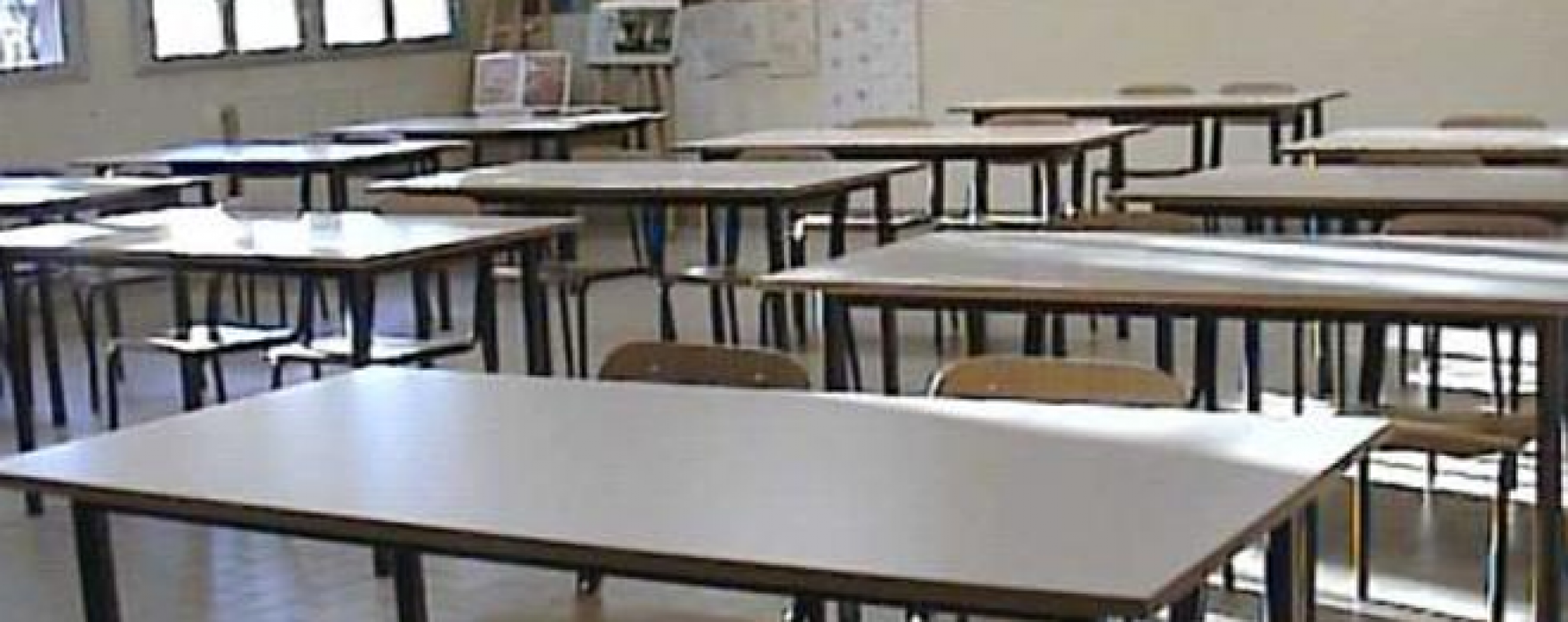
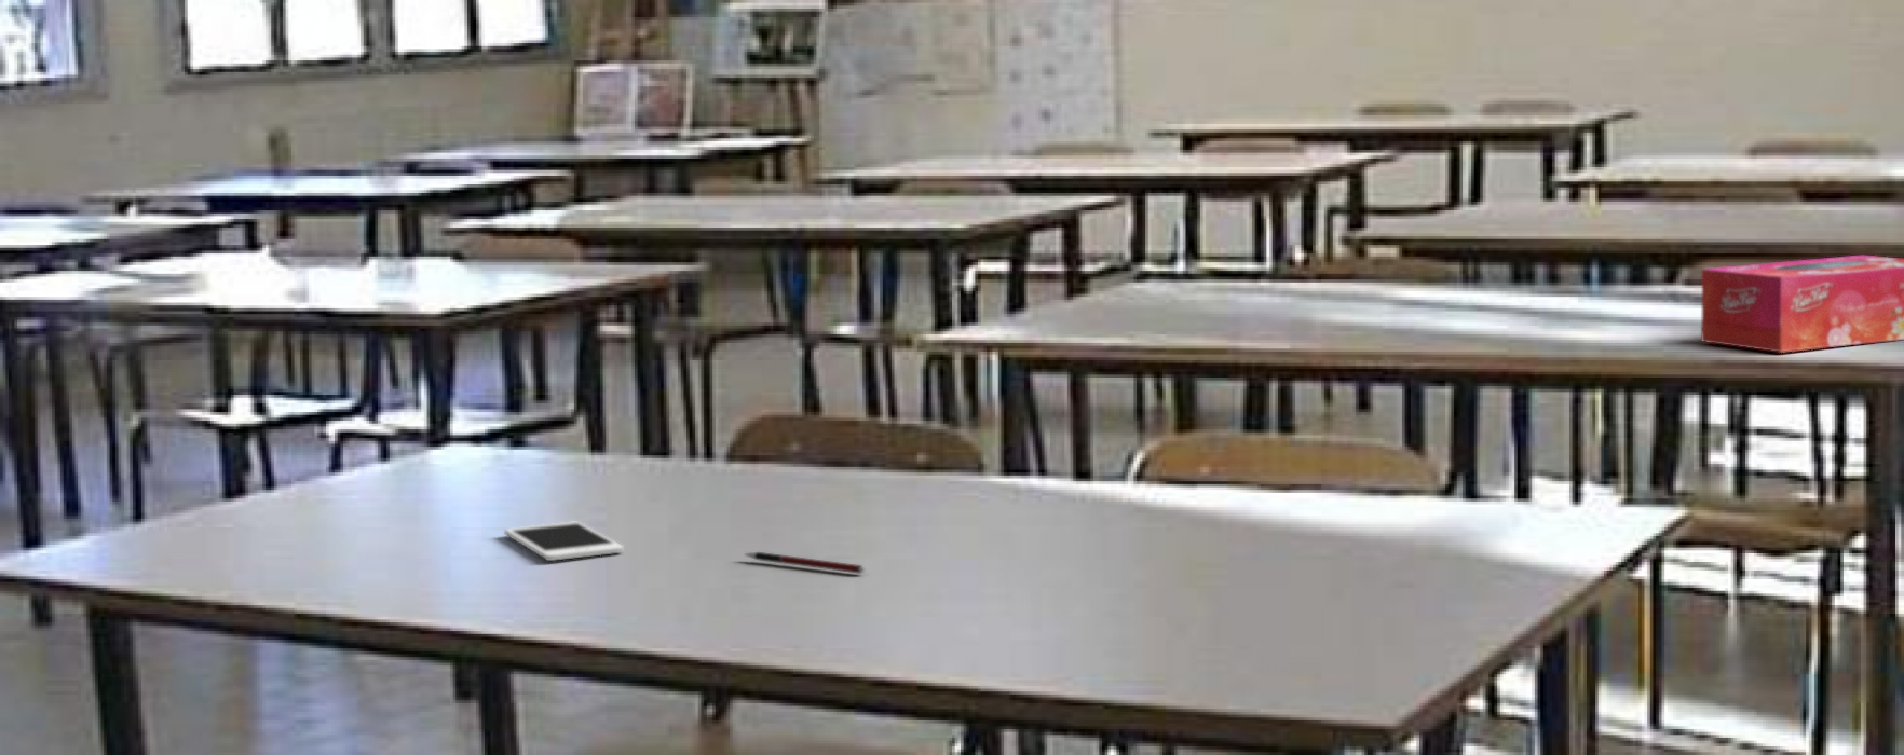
+ pen (803, 562)
+ tissue box (1821, 302)
+ cell phone (562, 540)
